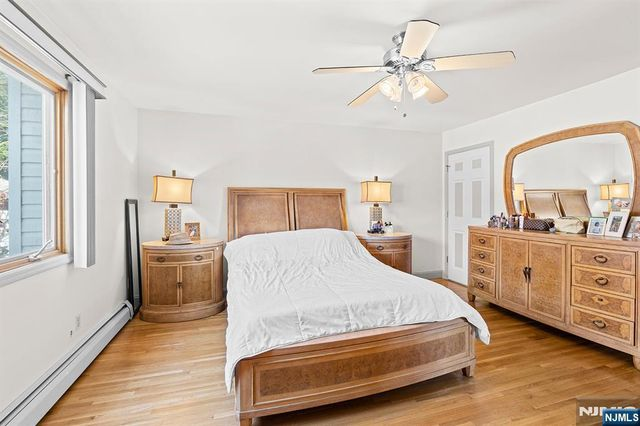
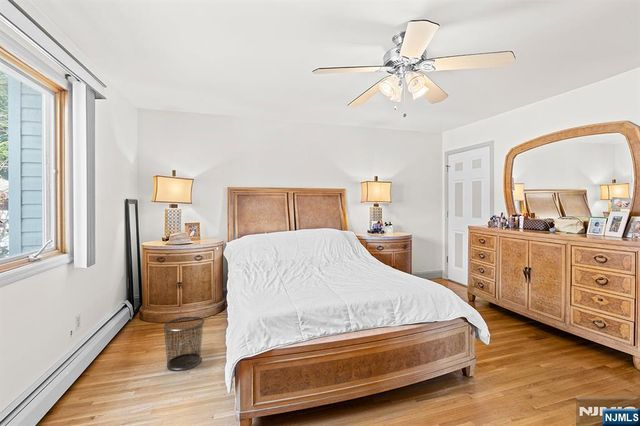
+ waste bin (184, 342)
